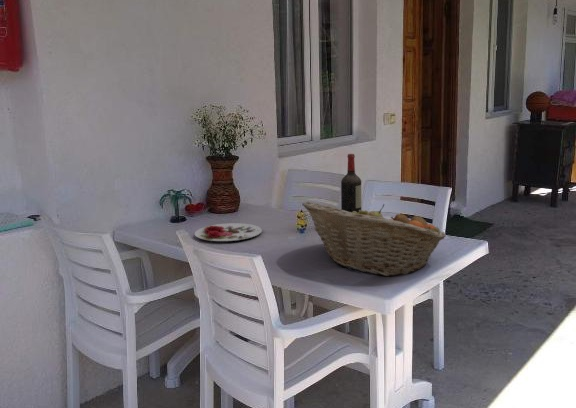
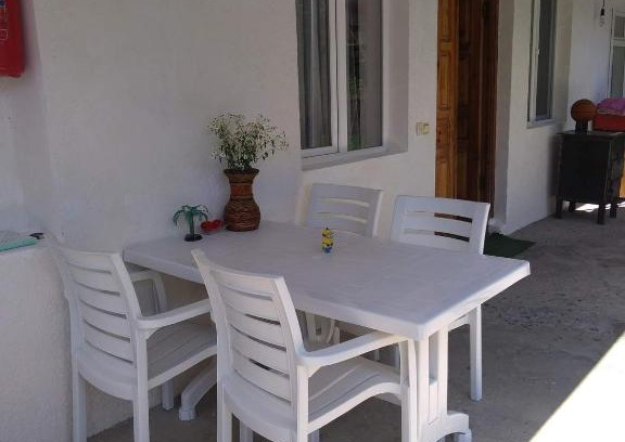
- fruit basket (371, 230)
- plate (228, 231)
- wine bottle (351, 191)
